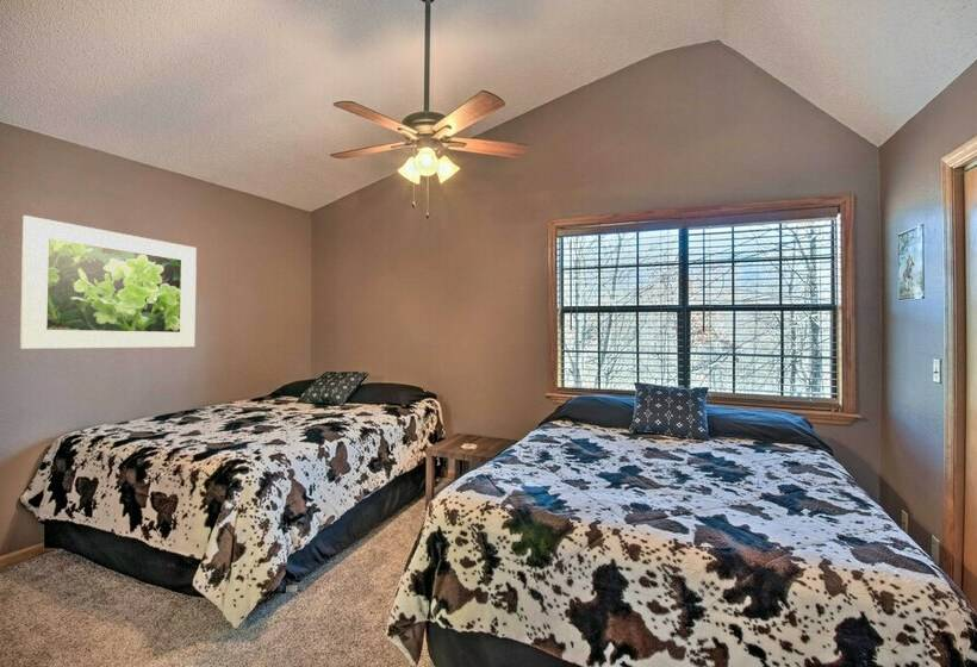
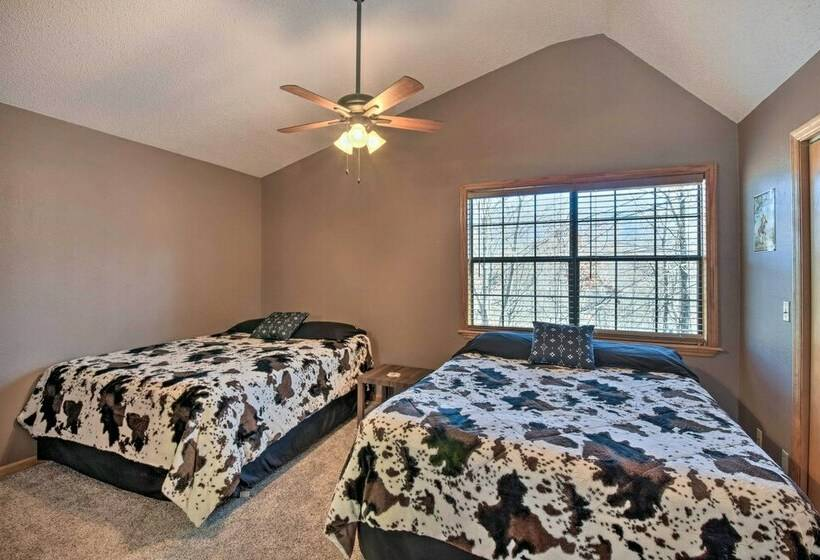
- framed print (120, 291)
